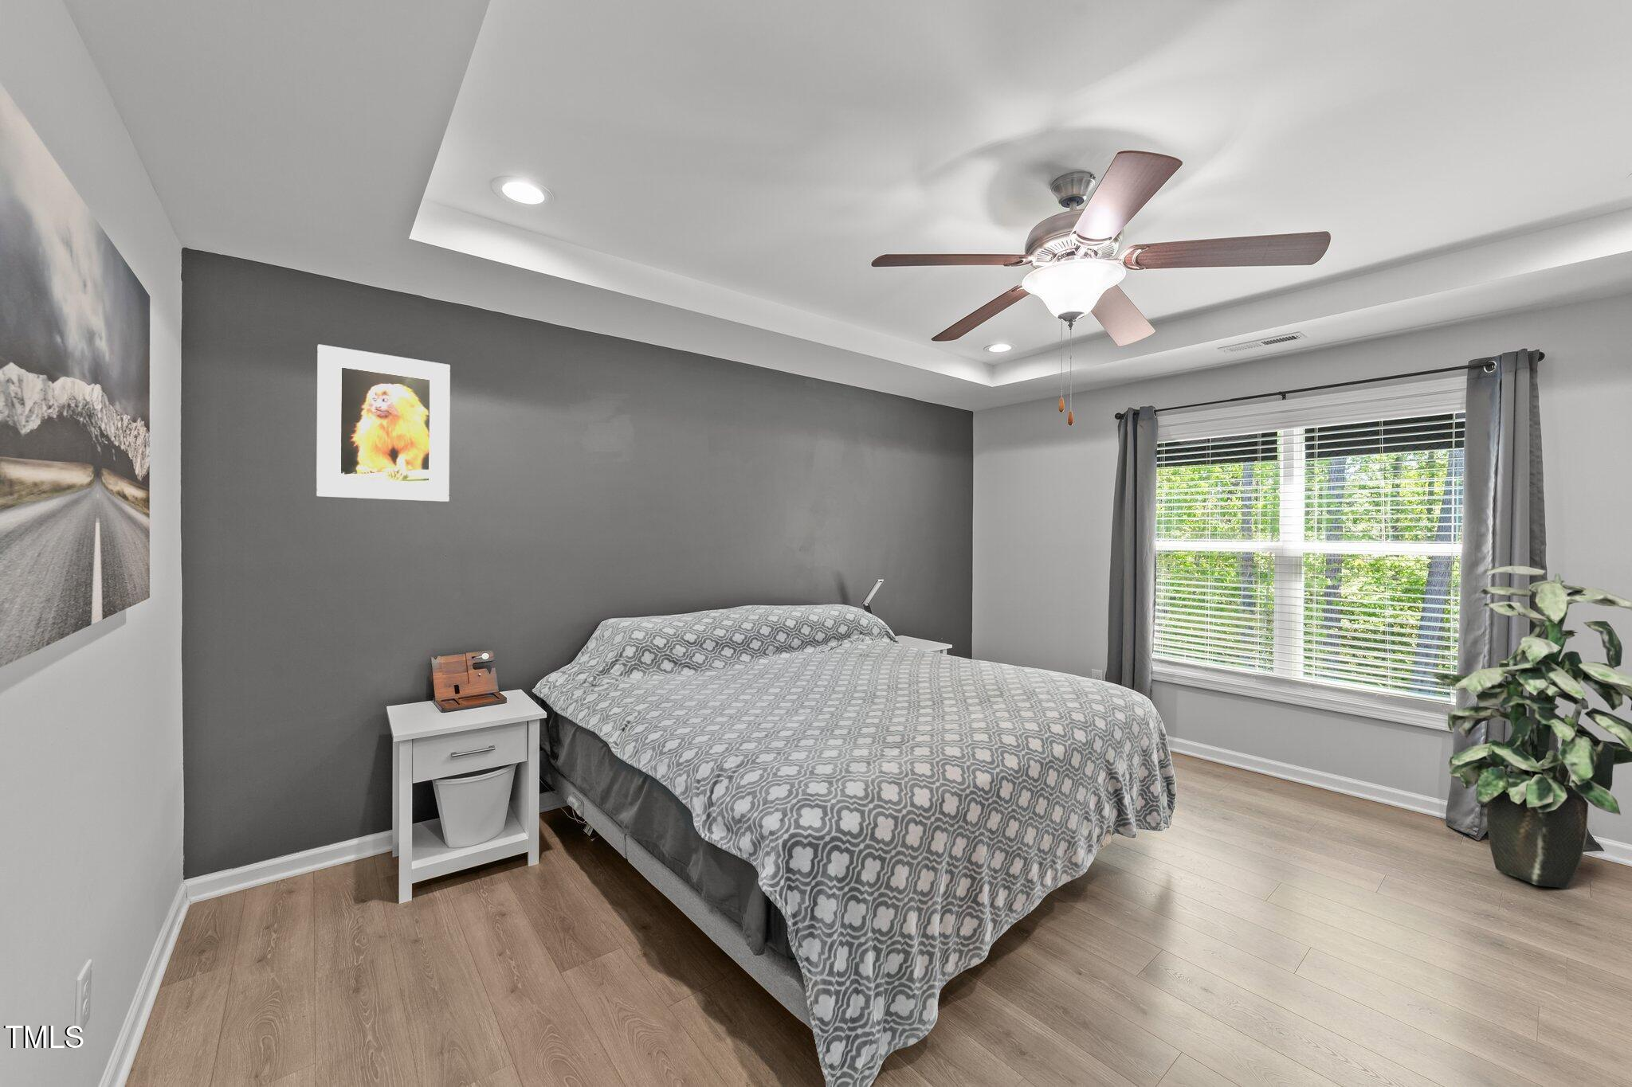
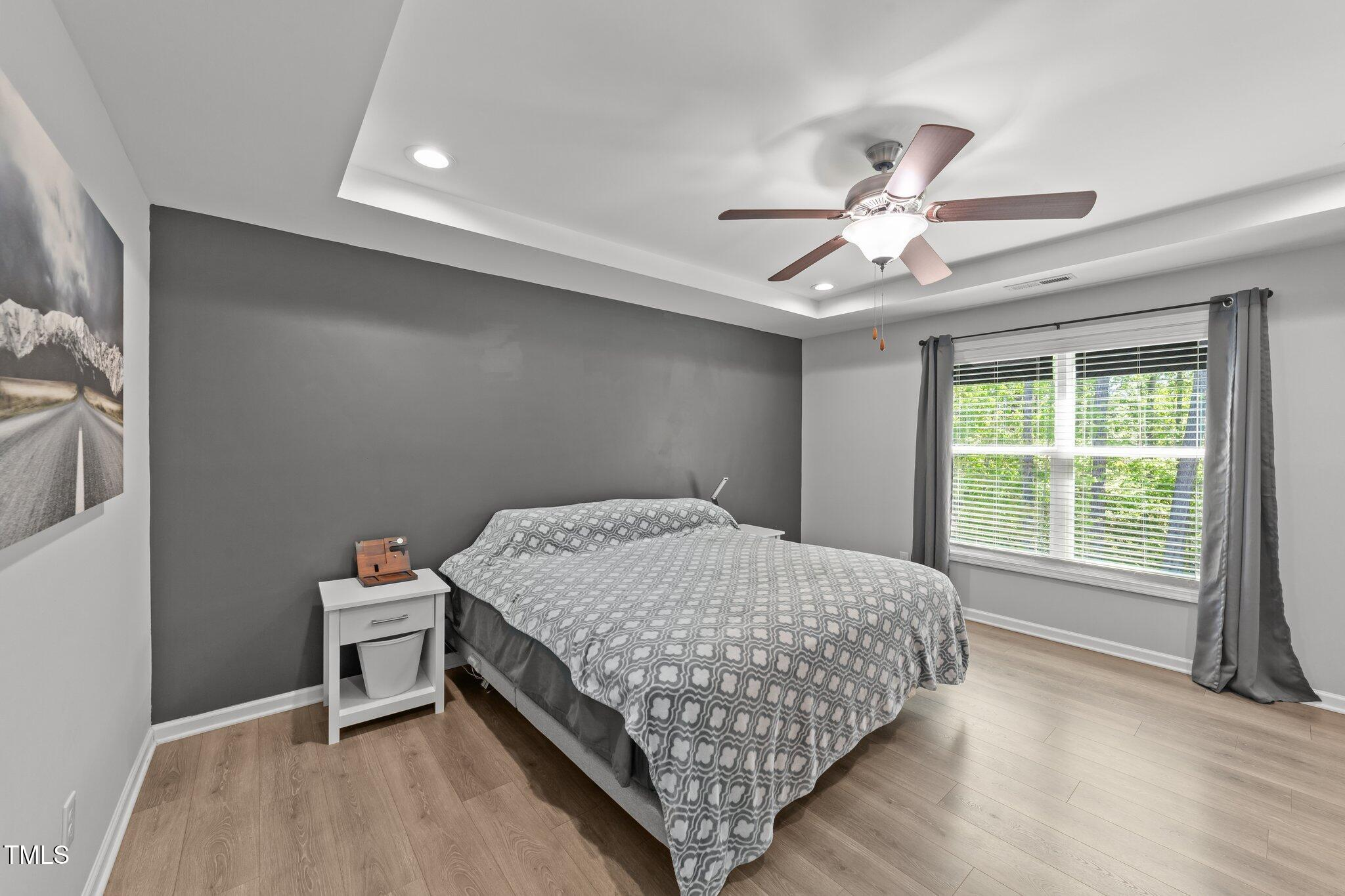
- indoor plant (1534, 722)
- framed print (387, 427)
